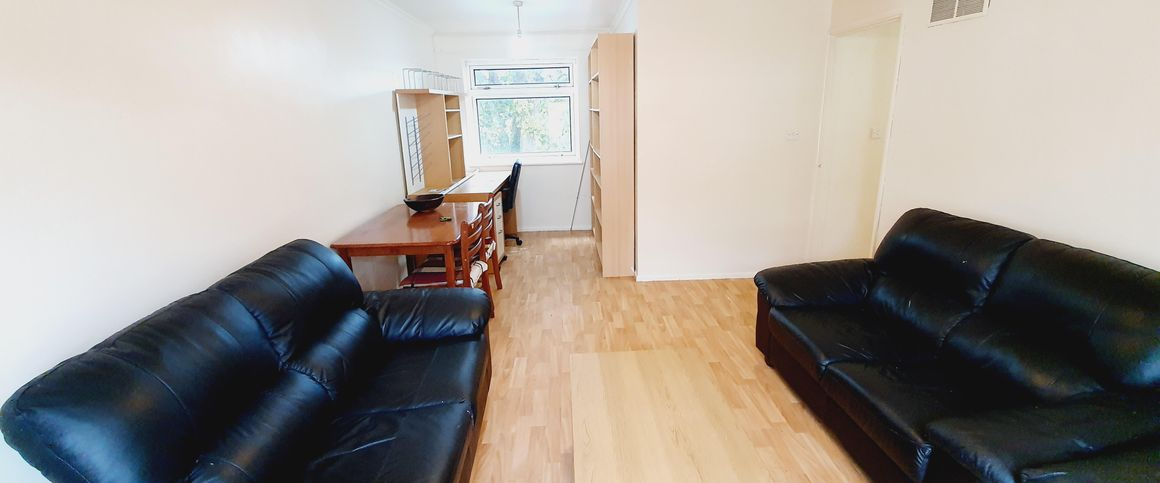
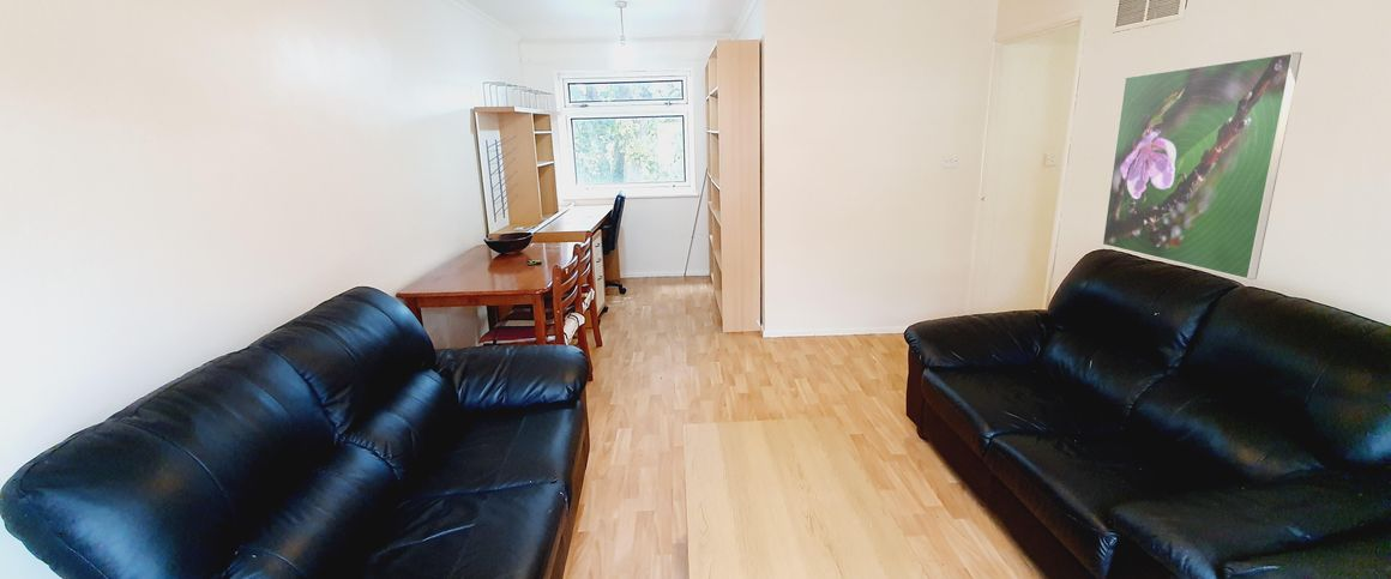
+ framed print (1182, 167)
